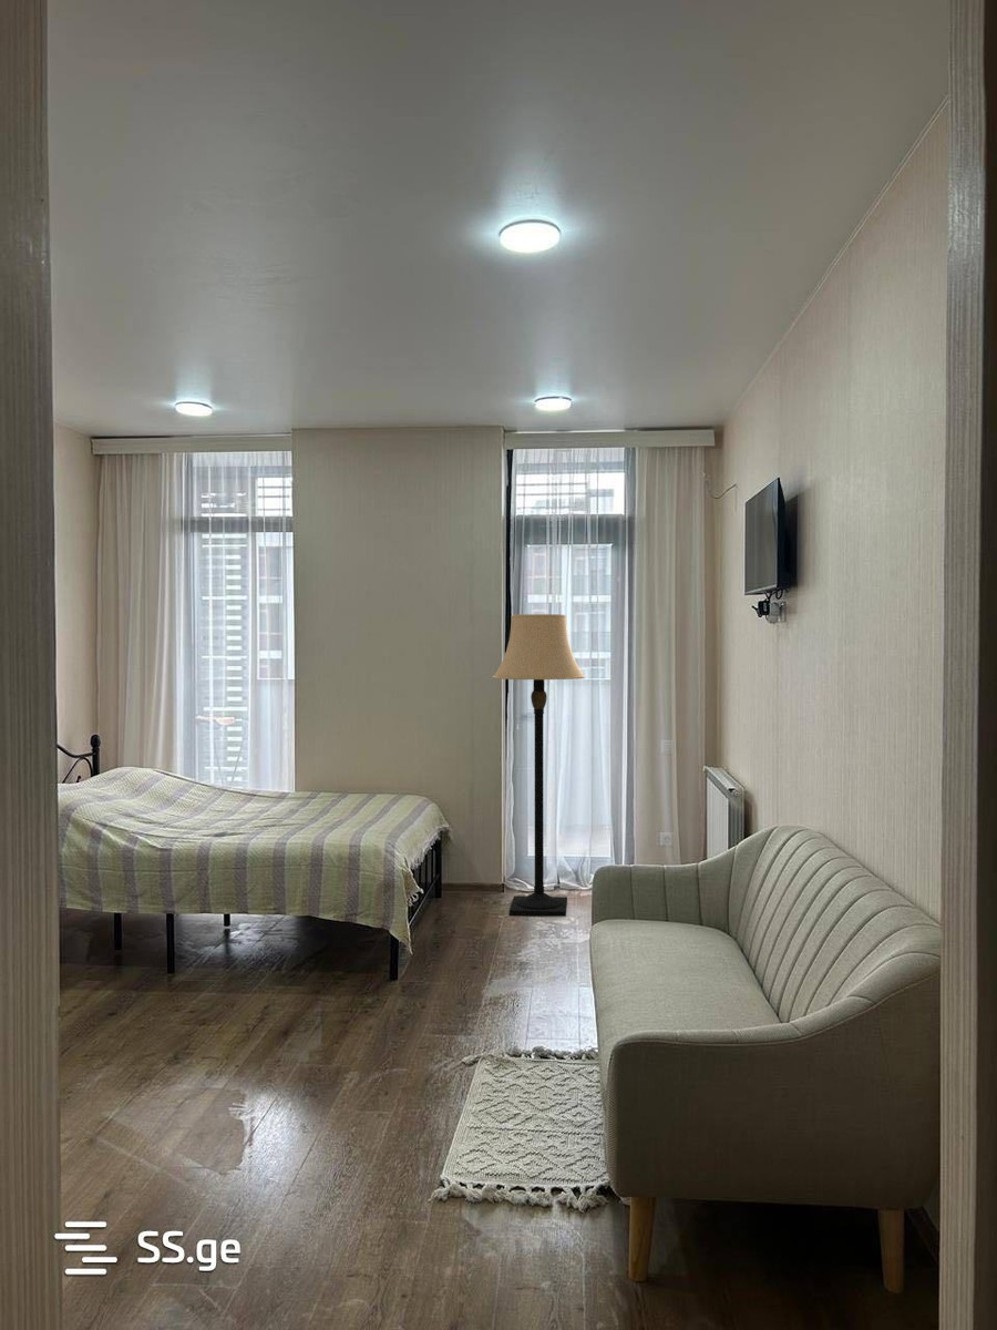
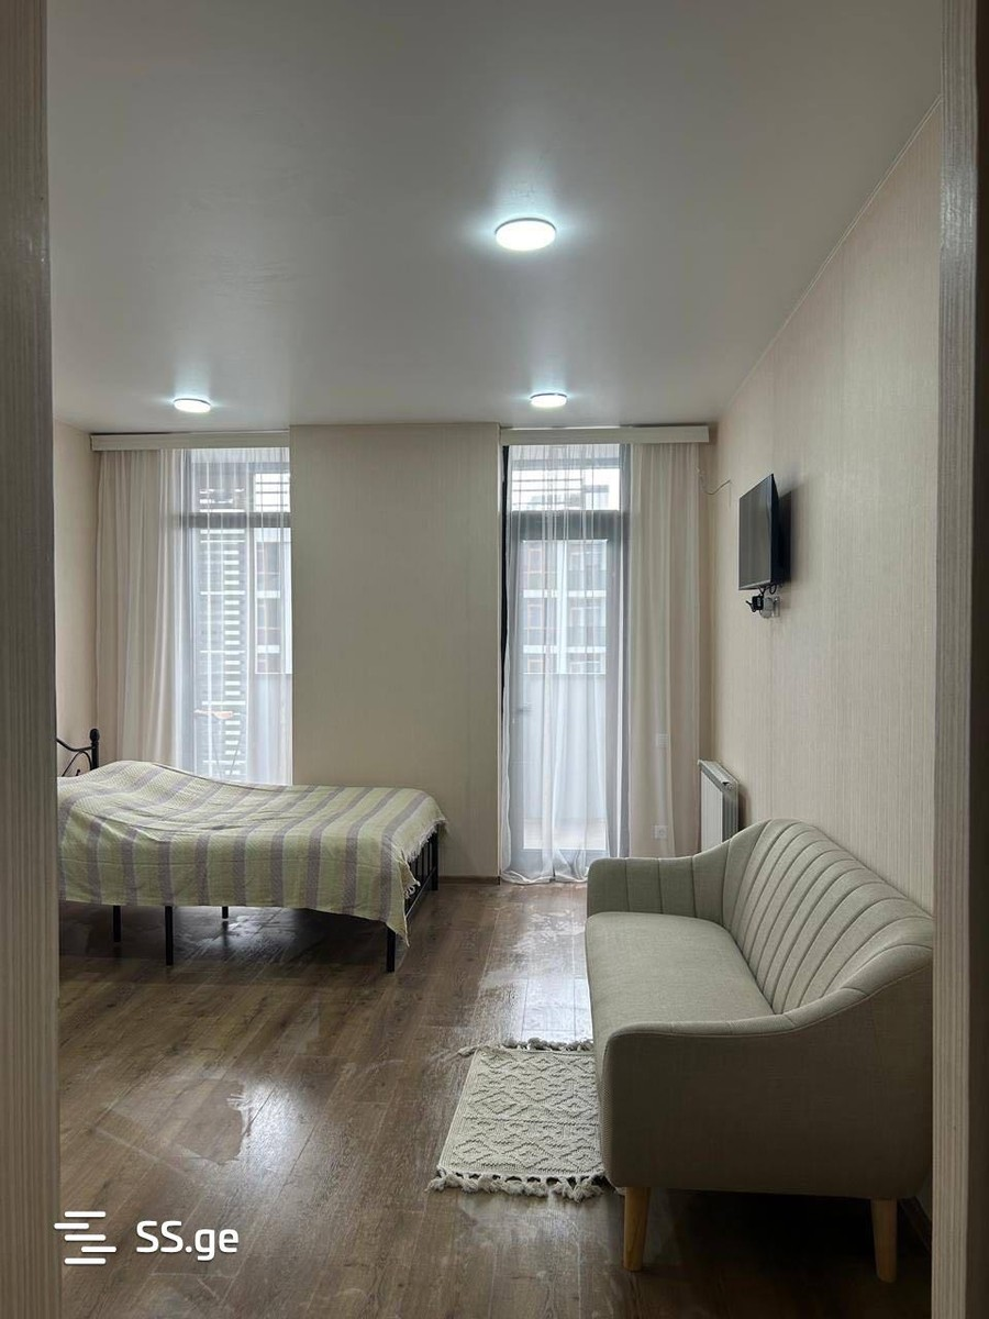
- lamp (538, 761)
